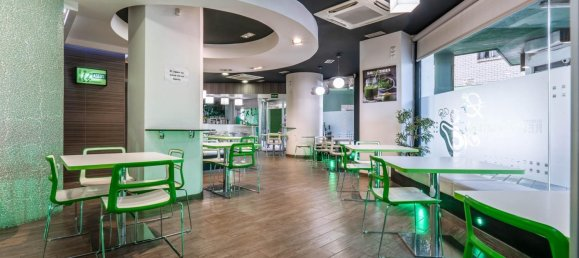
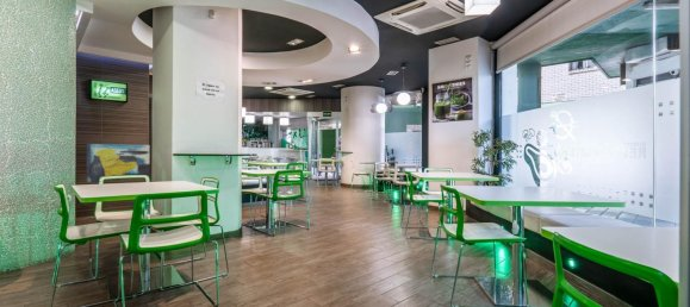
+ wall art (119, 162)
